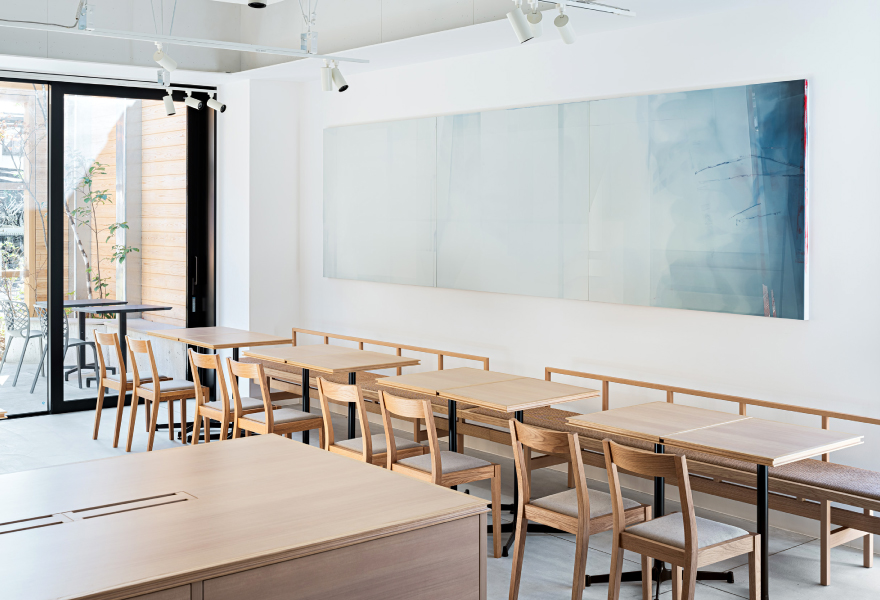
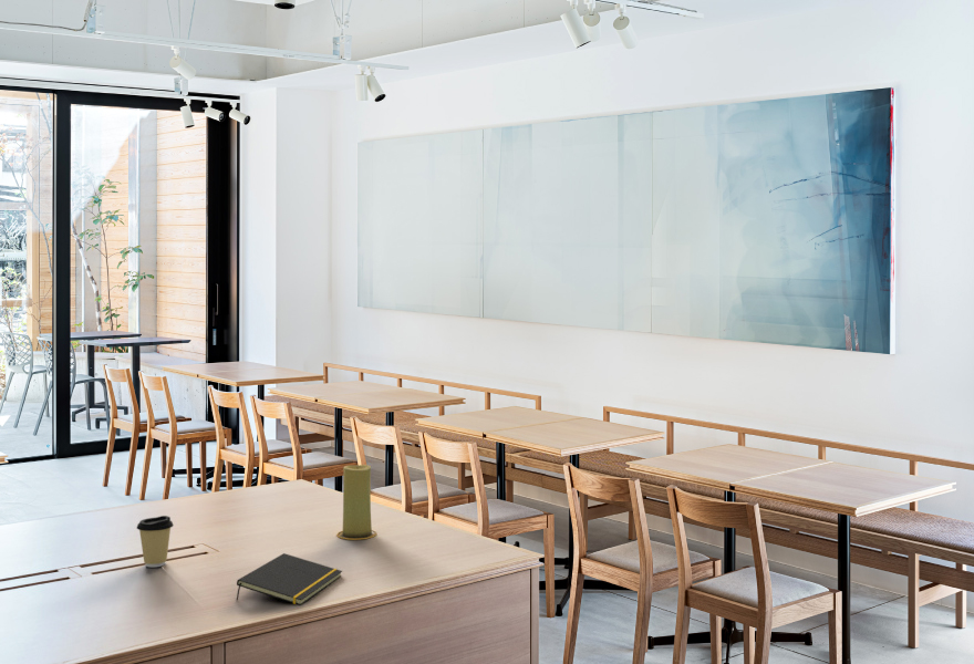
+ coffee cup (155, 541)
+ candle (356, 500)
+ notepad (291, 578)
